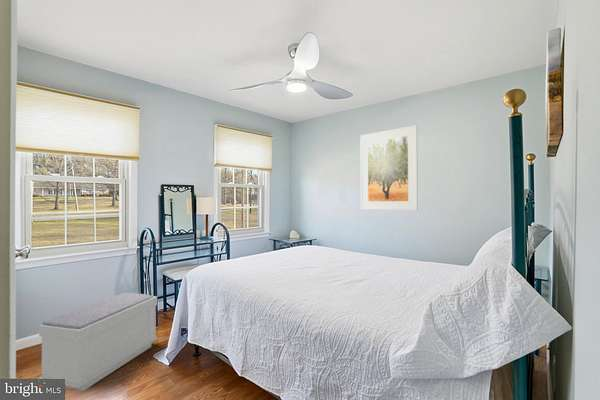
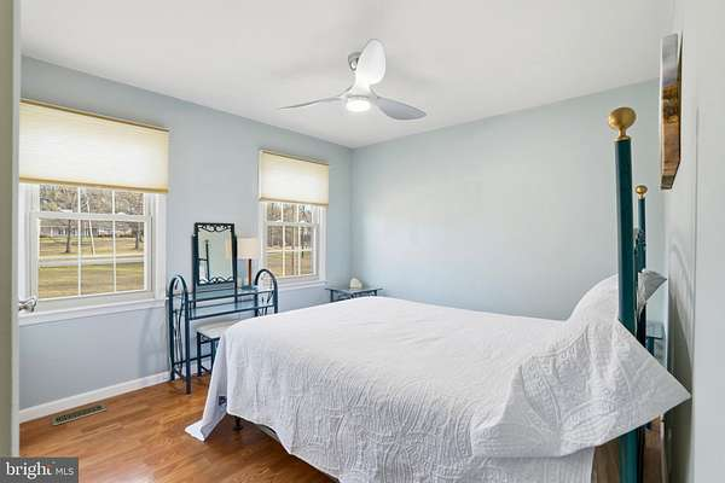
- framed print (387, 170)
- bench (105, 334)
